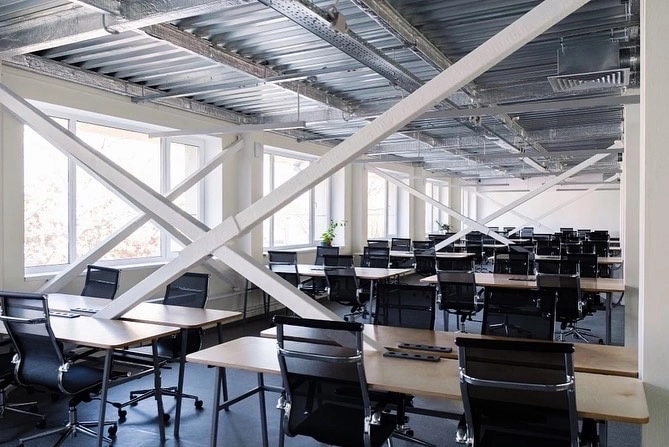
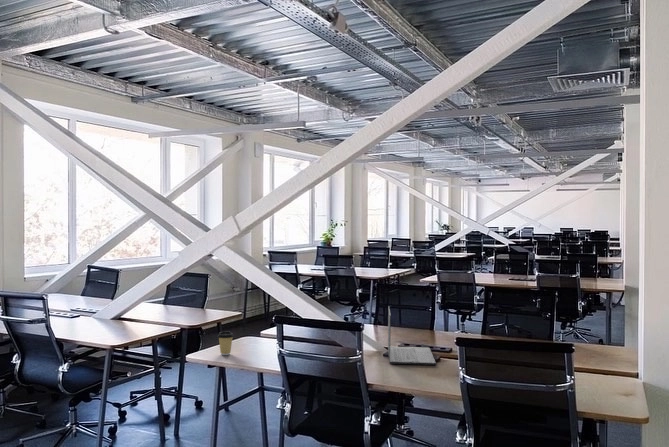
+ laptop (410, 347)
+ coffee cup (225, 343)
